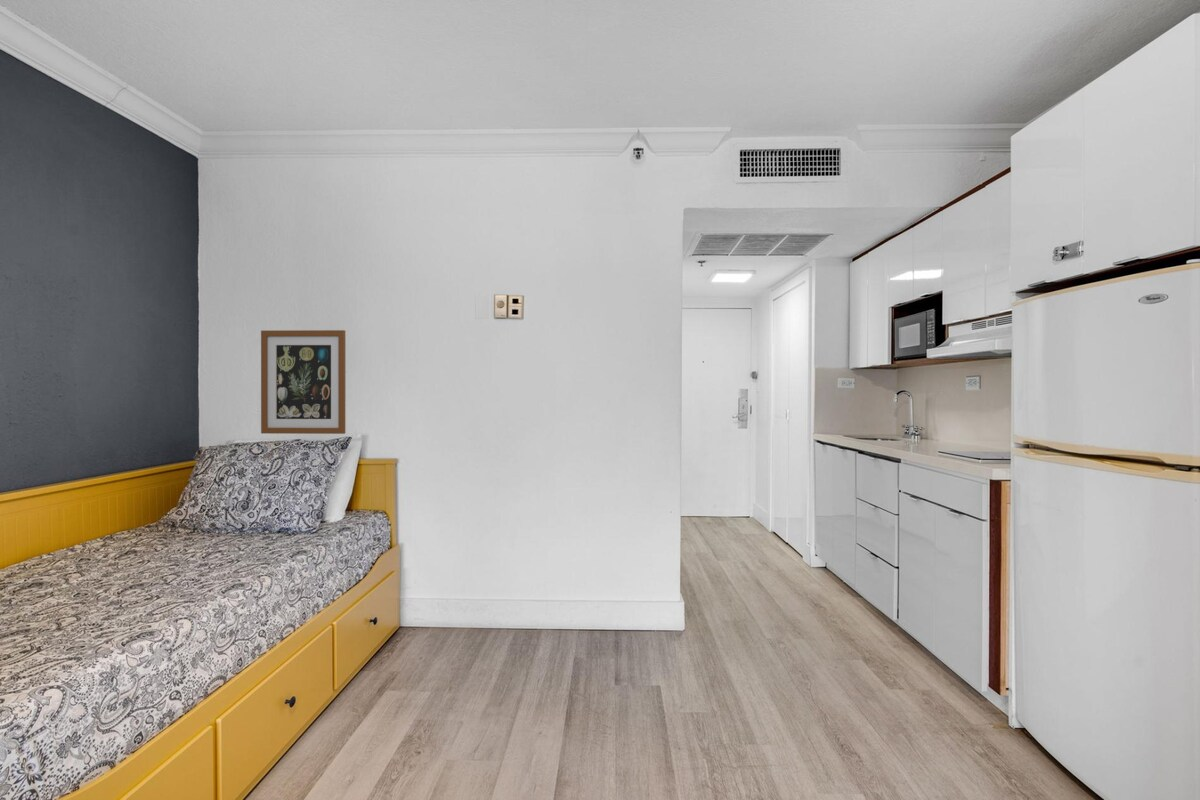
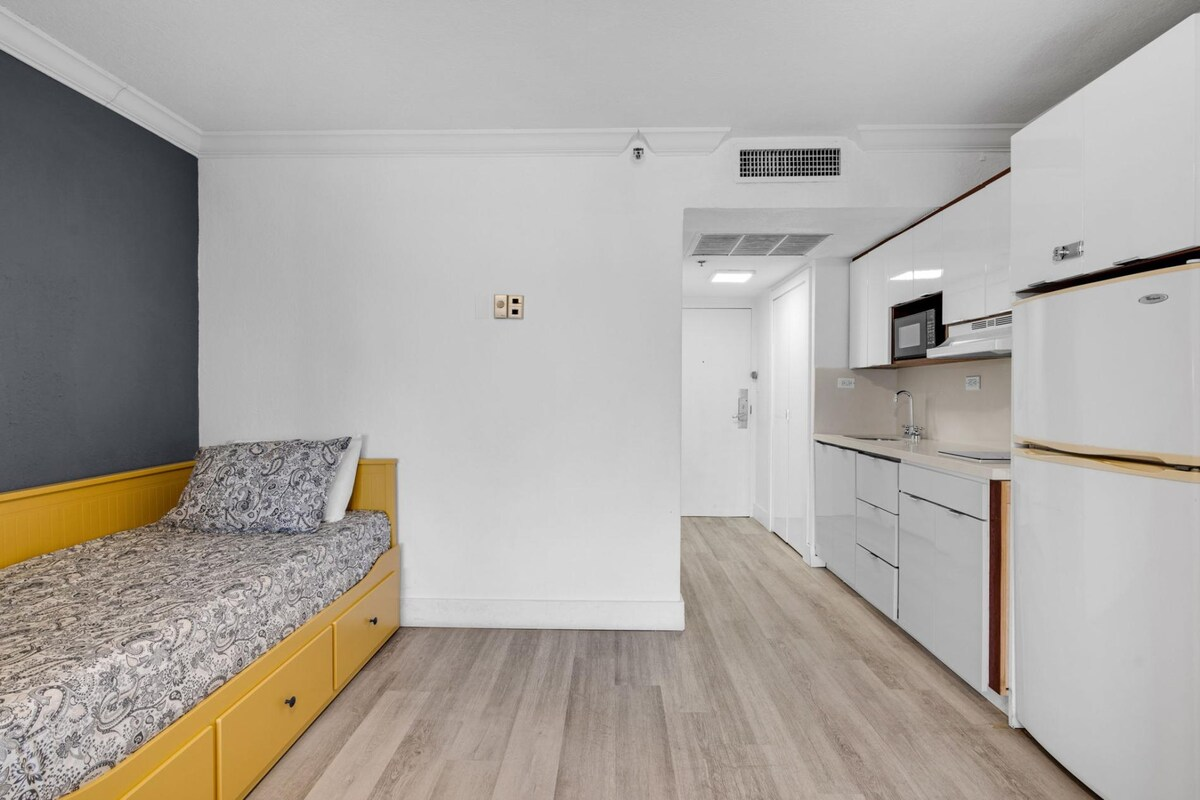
- wall art (303, 382)
